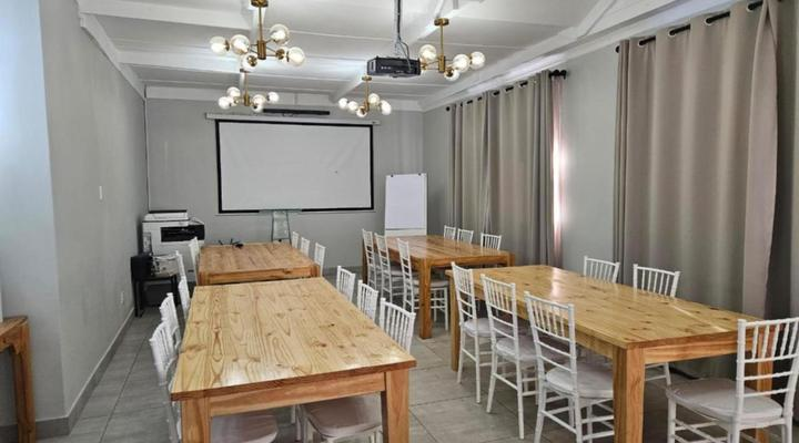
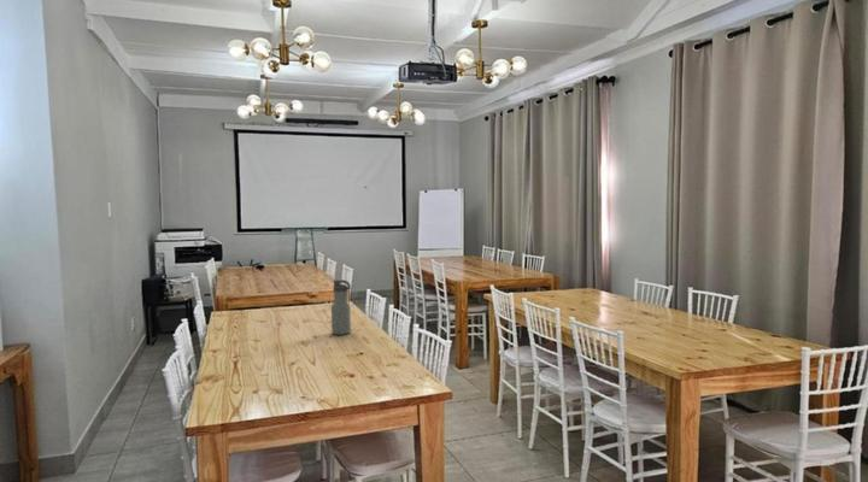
+ water bottle (340, 306)
